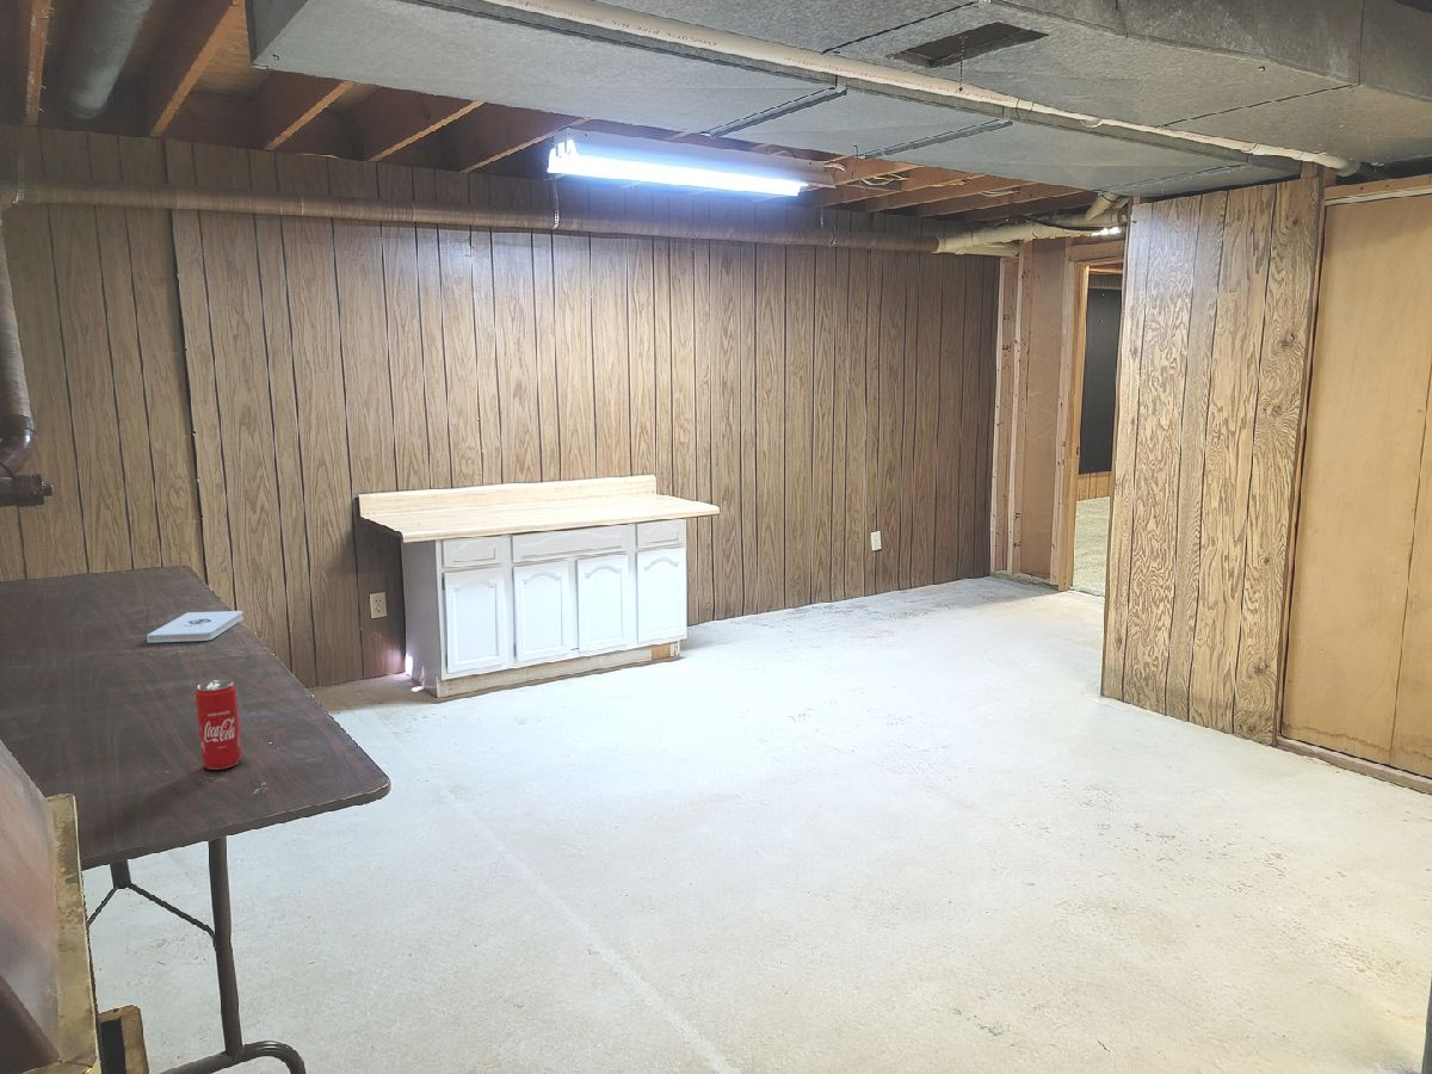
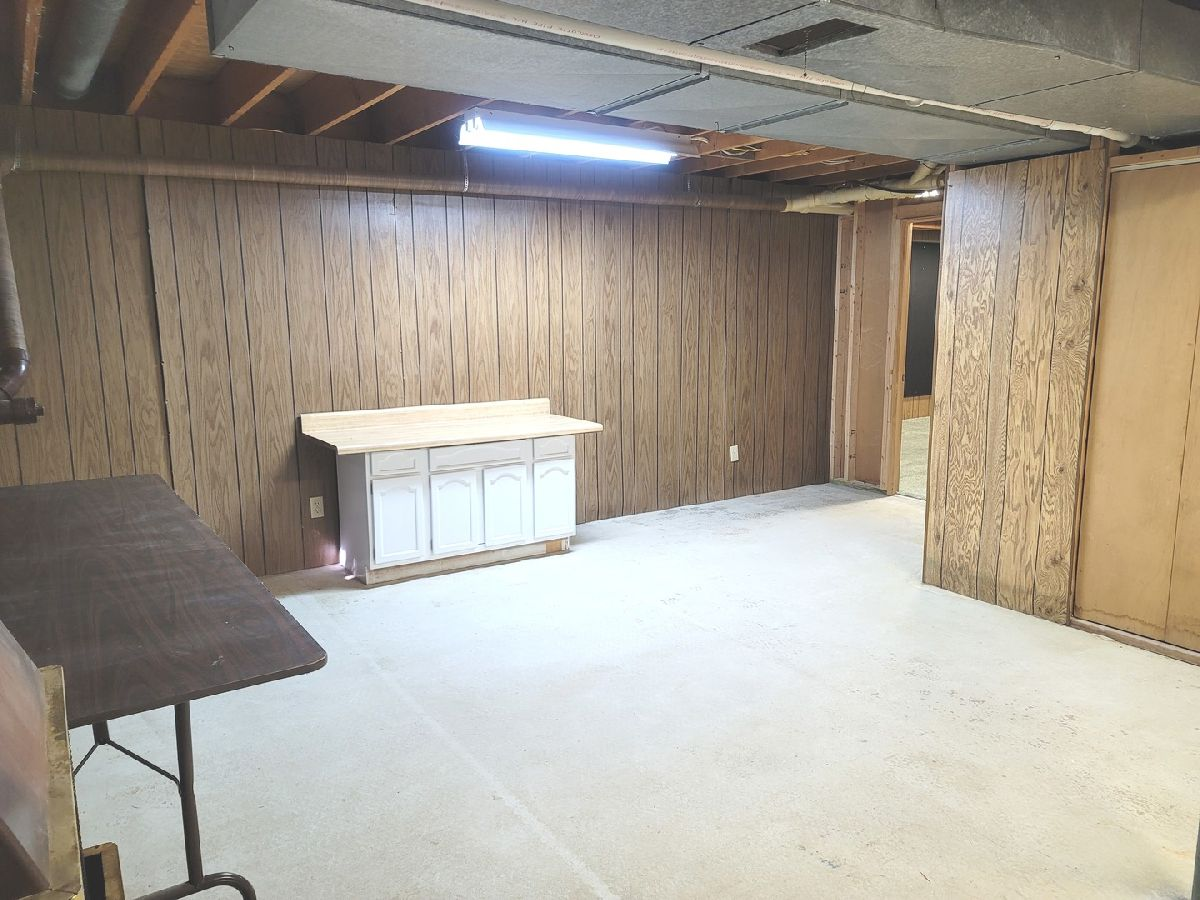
- notepad (198, 625)
- beverage can (218, 724)
